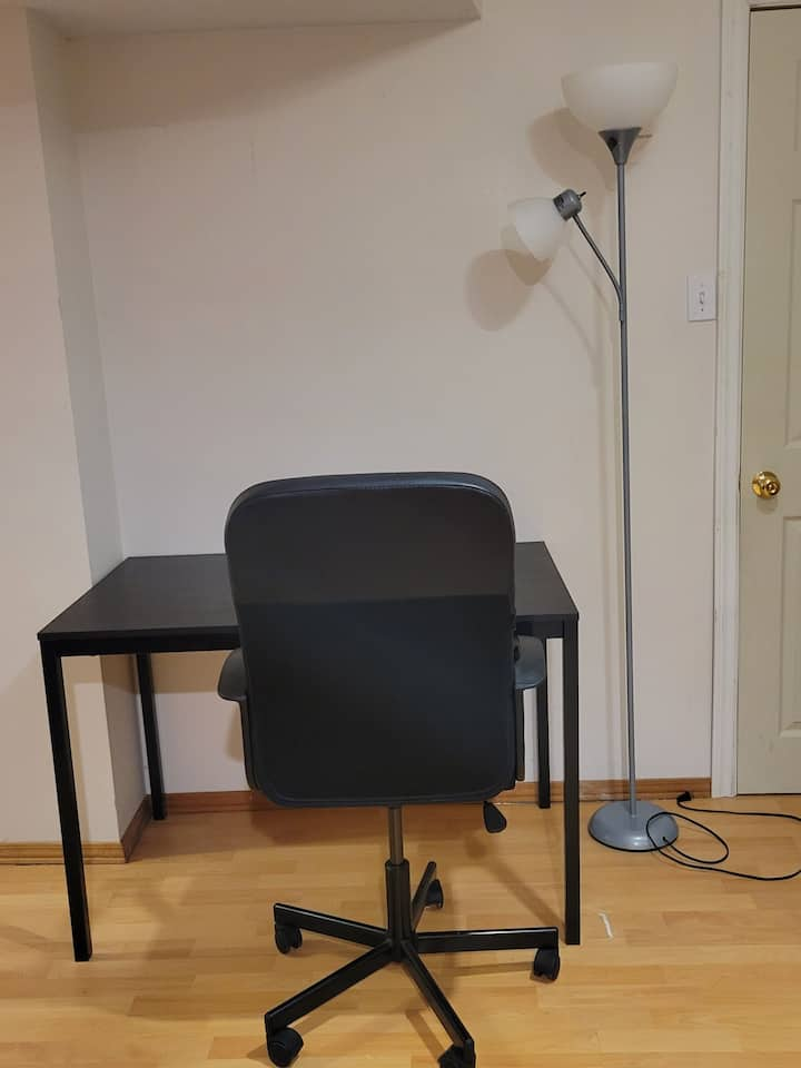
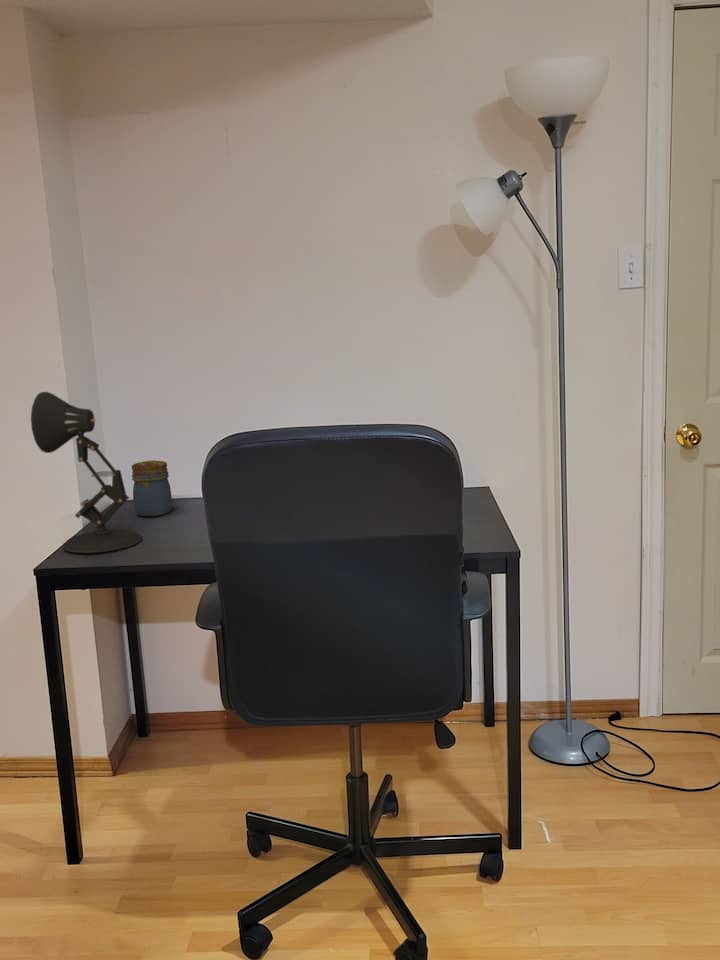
+ jar (153, 487)
+ desk lamp (91, 467)
